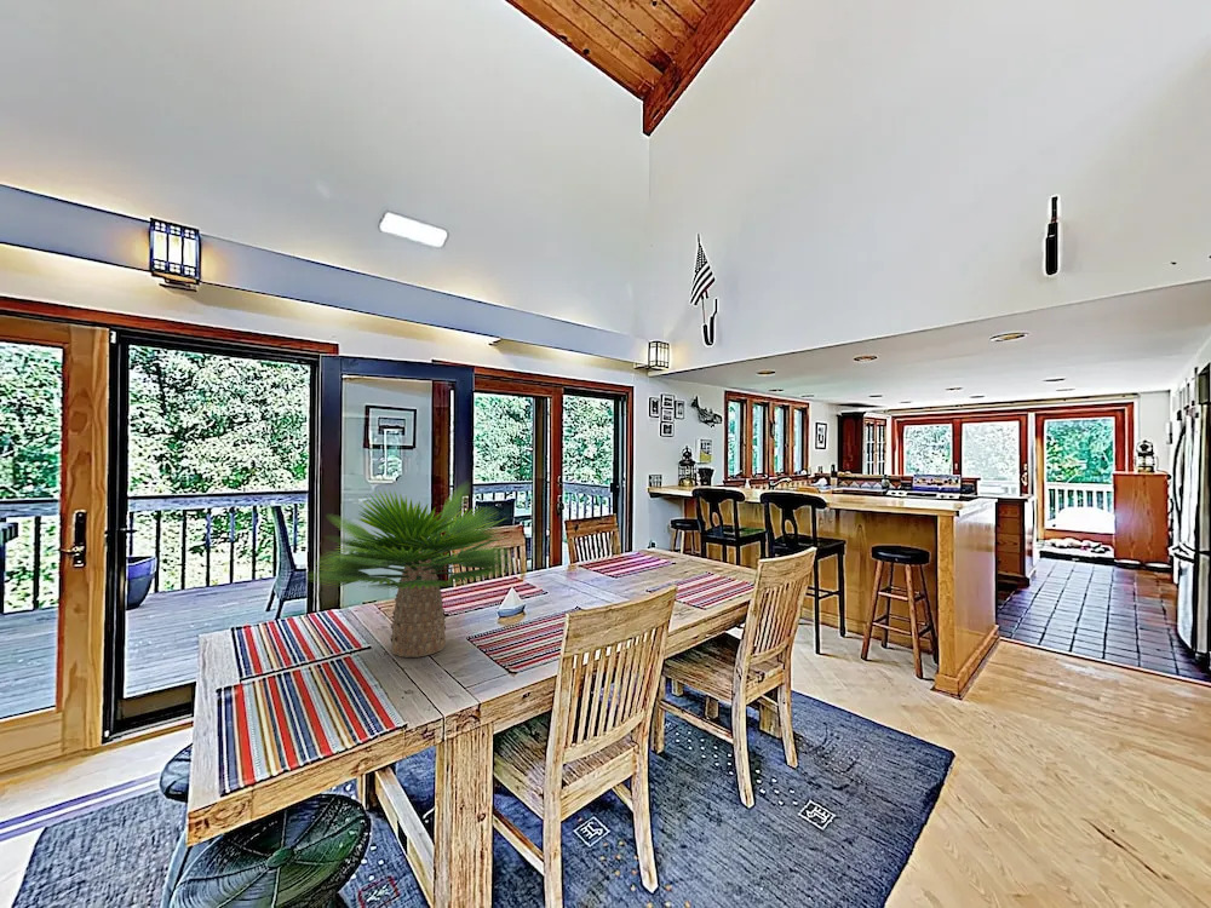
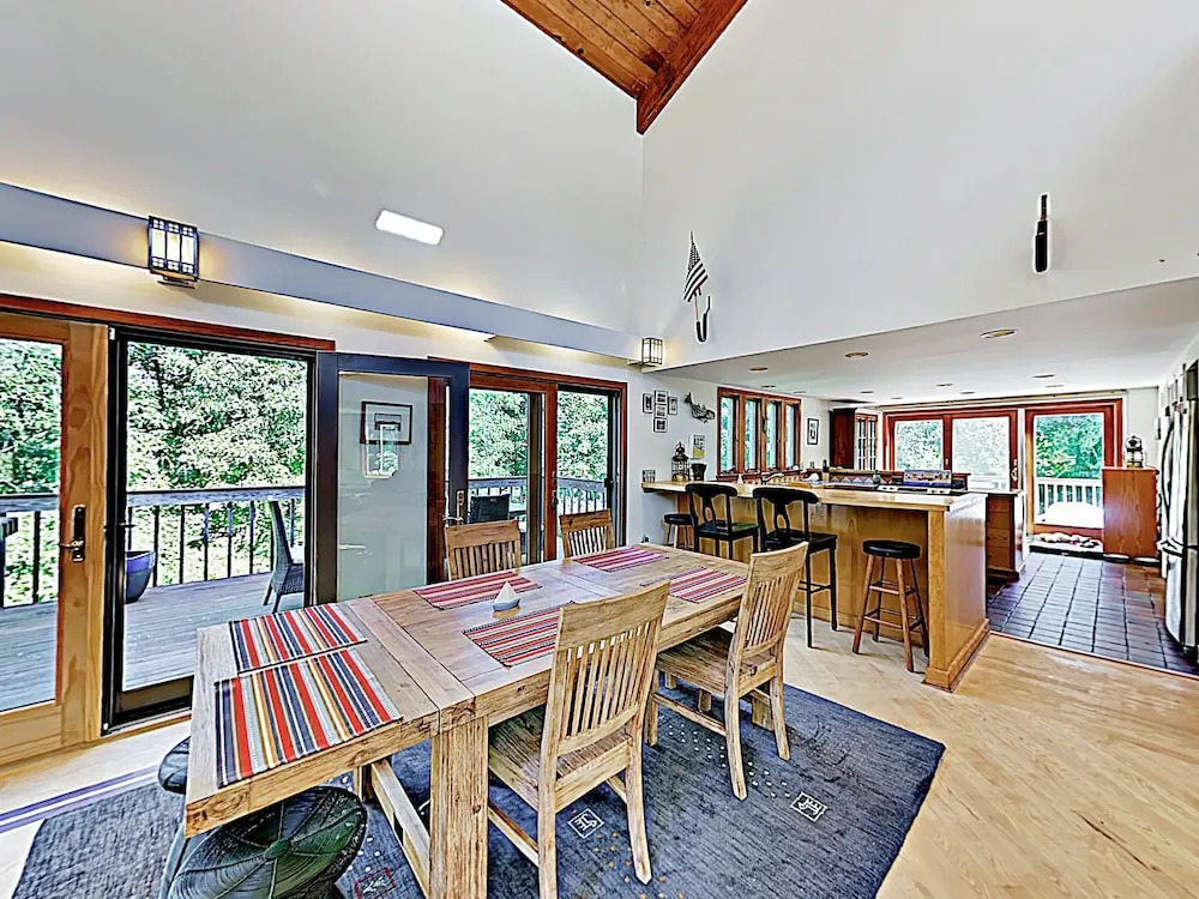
- potted plant (417, 563)
